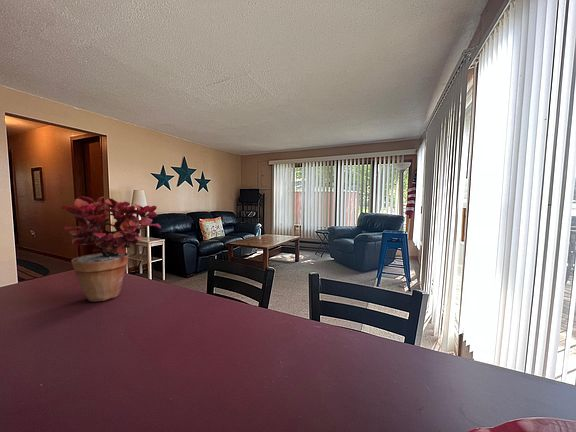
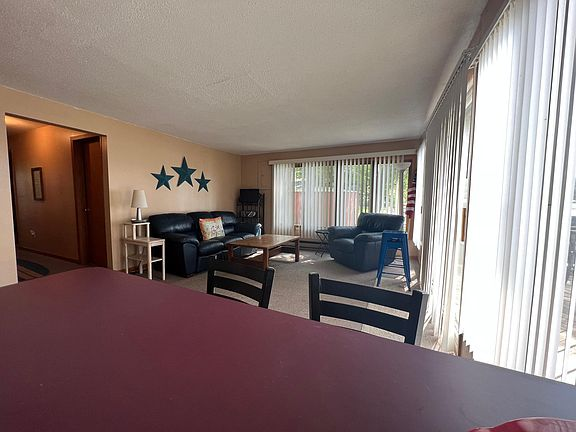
- potted plant (111, 246)
